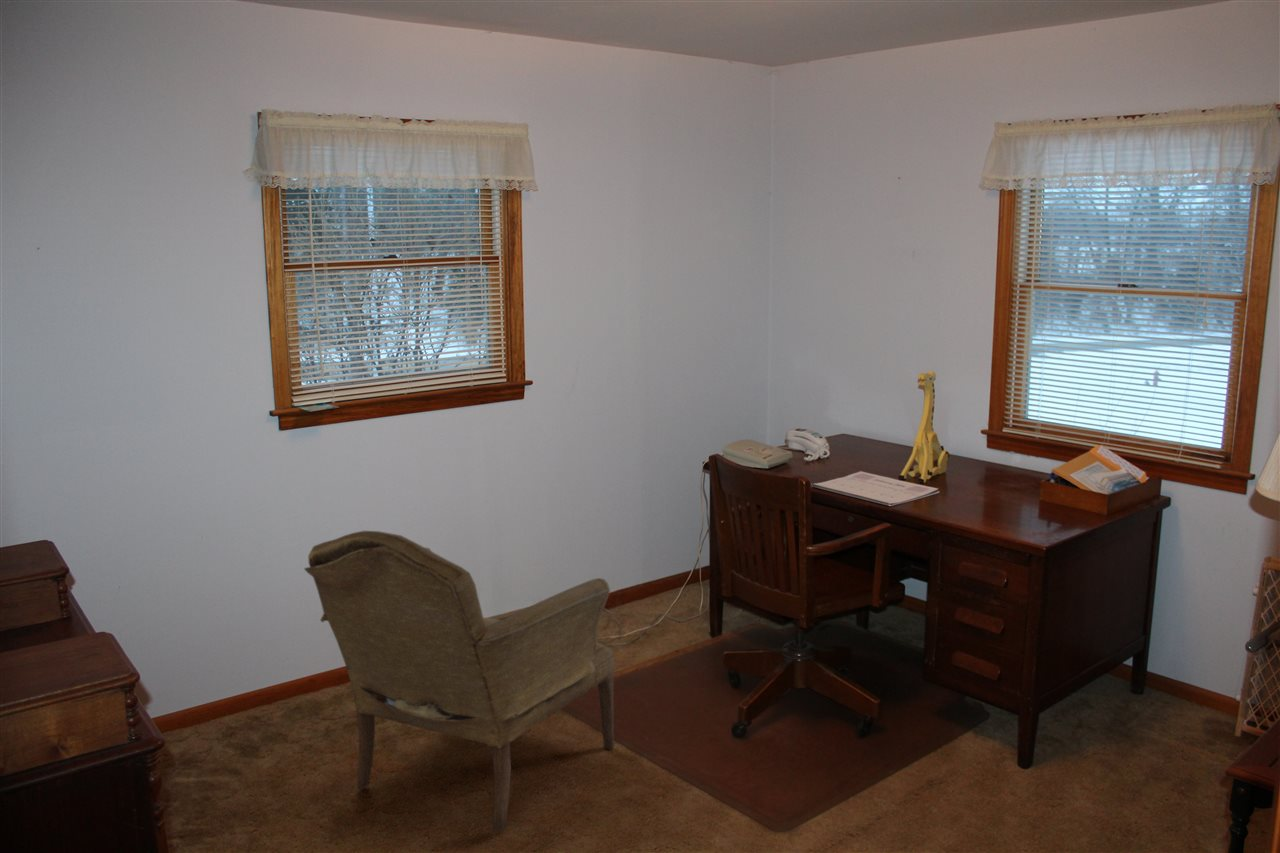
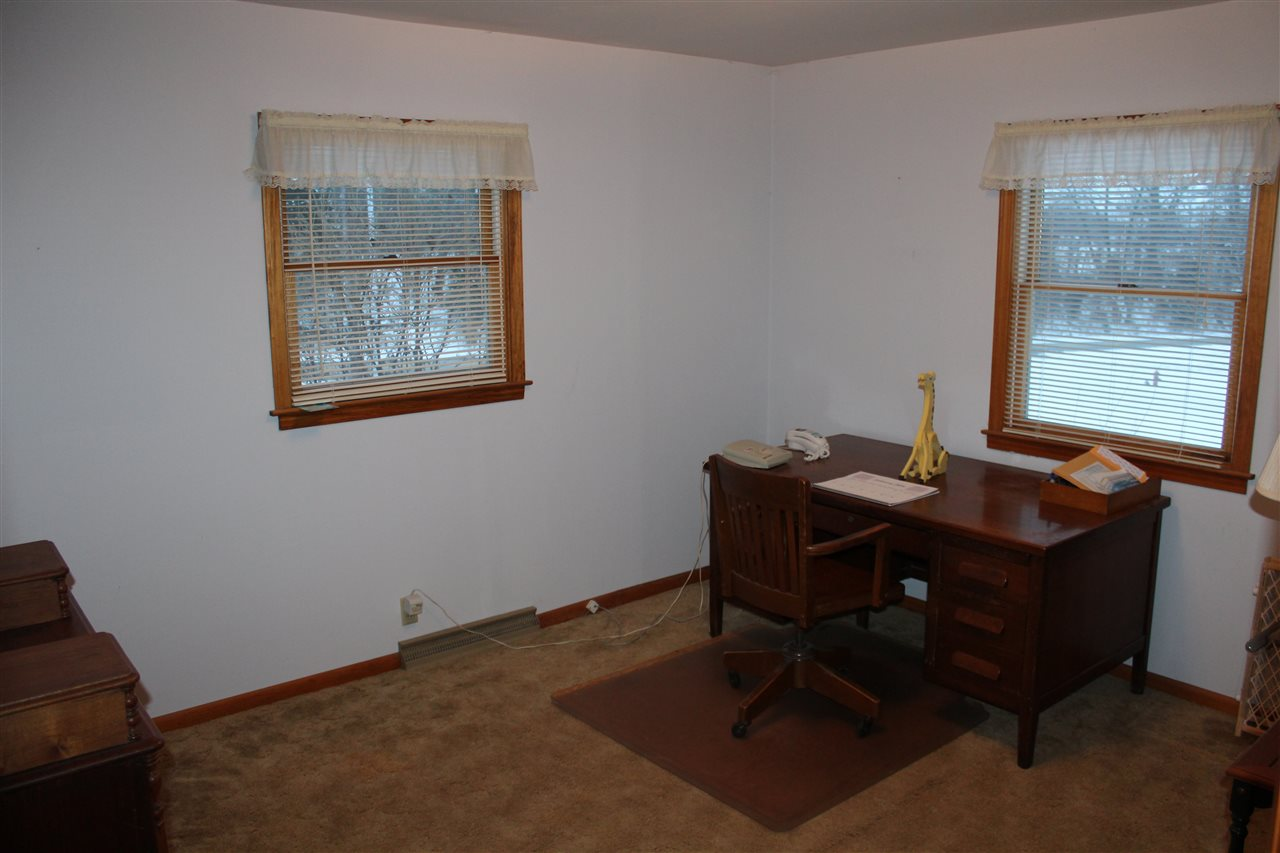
- armchair (467, 648)
